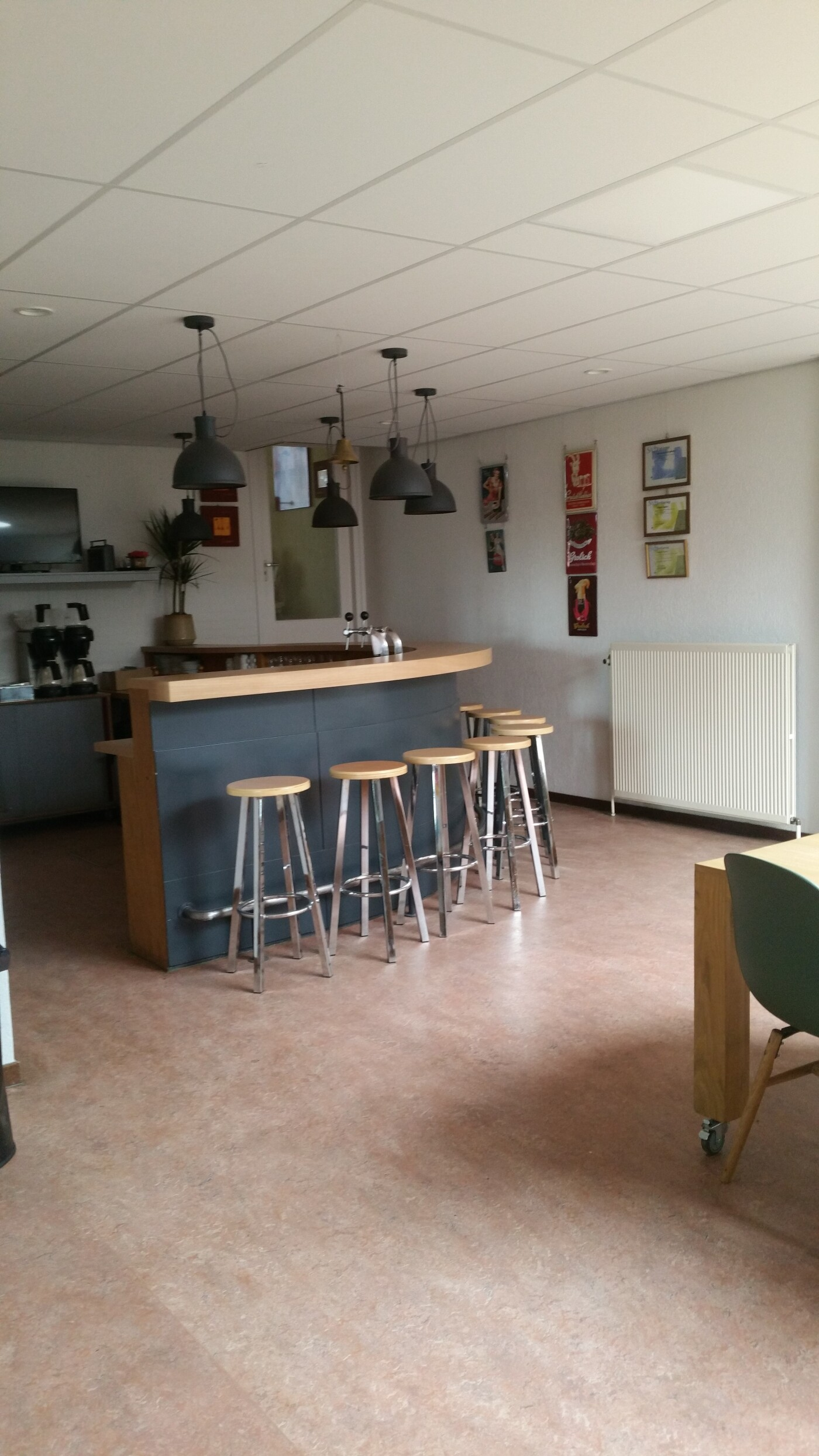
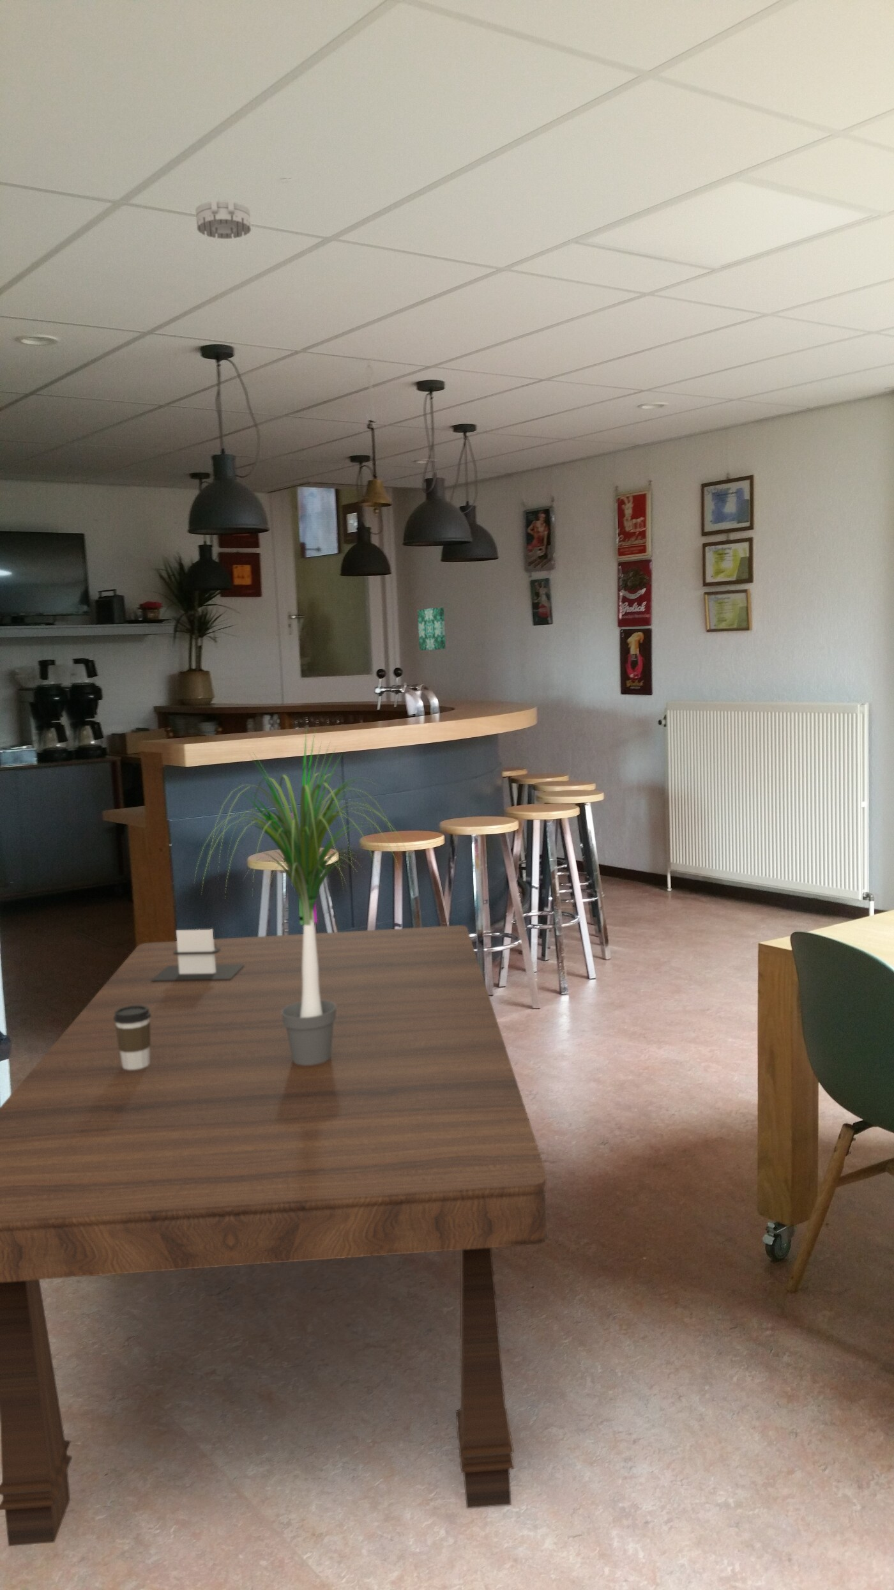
+ coffee cup (133, 1036)
+ dining table (287, 1156)
+ smoke detector (223, 218)
+ potted plant (306, 892)
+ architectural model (196, 950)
+ wall art (431, 629)
